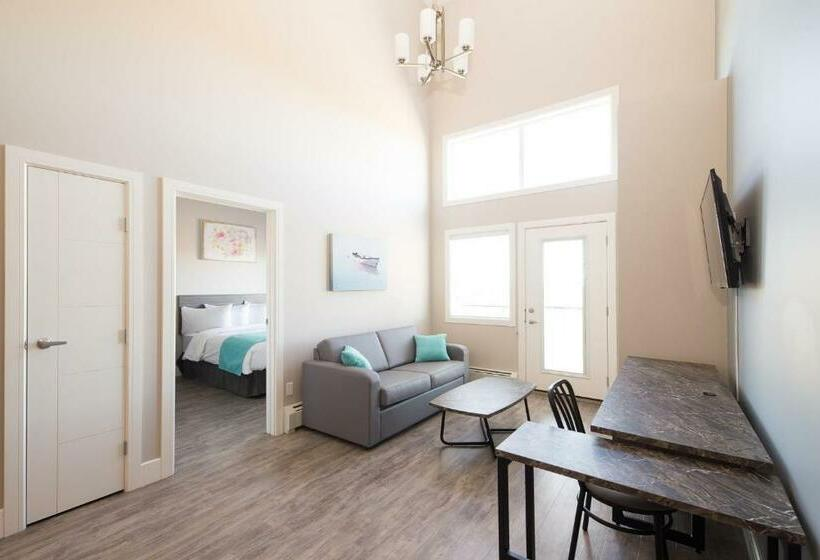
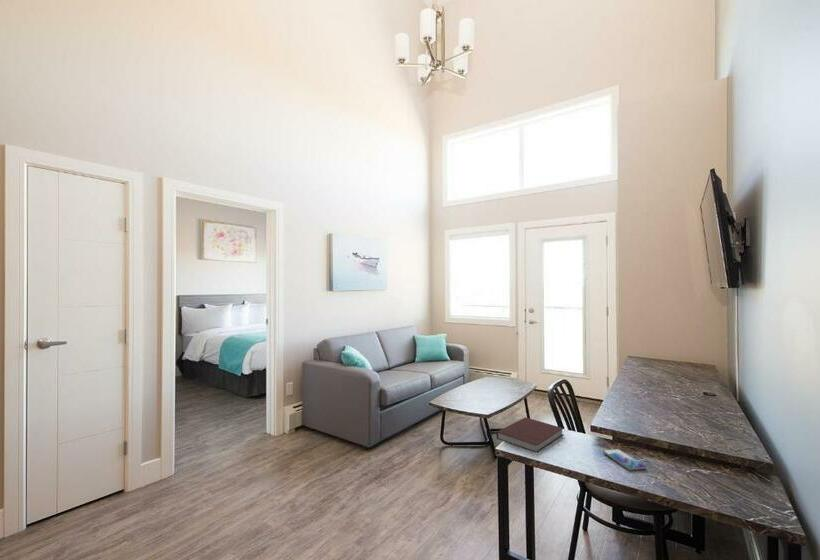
+ smartphone (623, 459)
+ notebook (530, 433)
